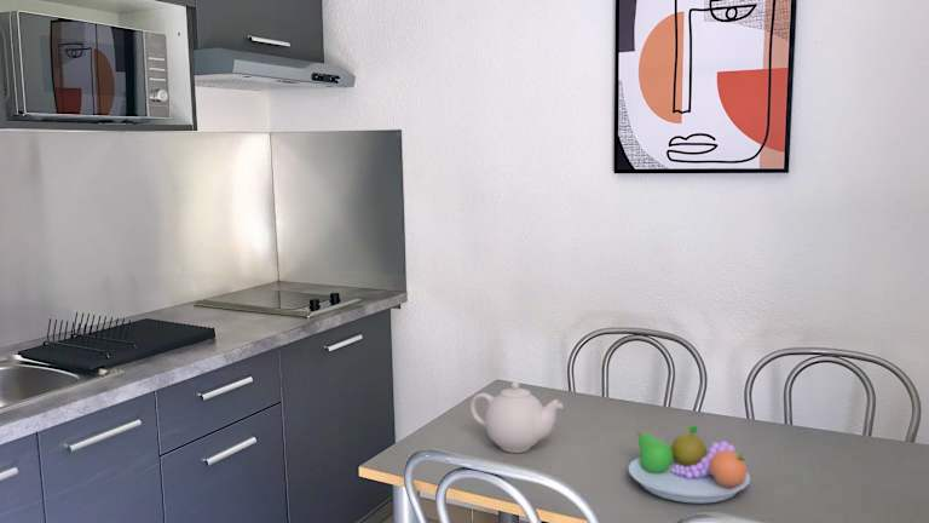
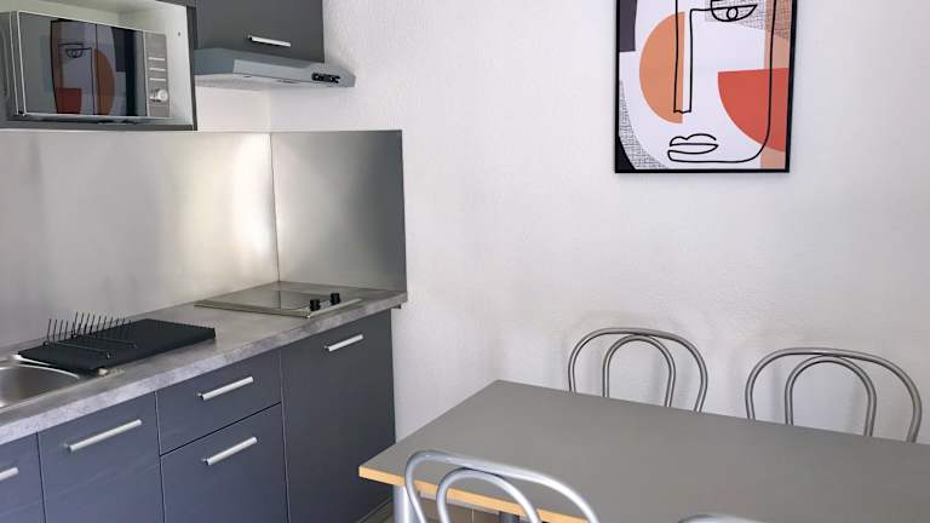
- teapot (515, 414)
- fruit bowl (685, 459)
